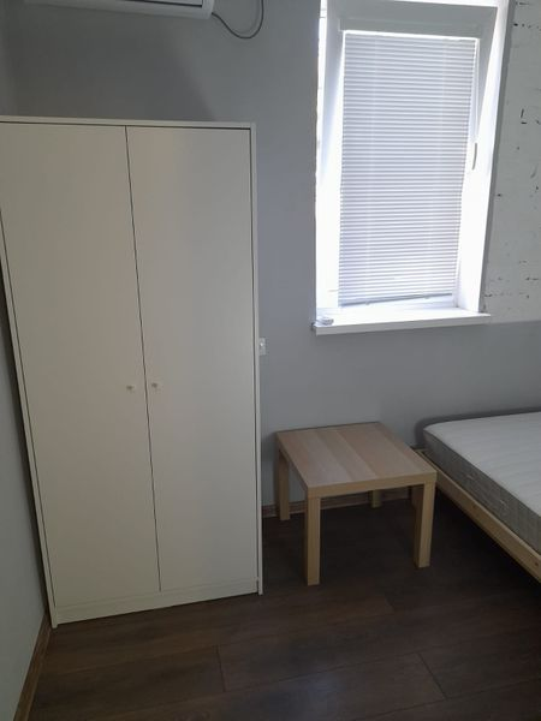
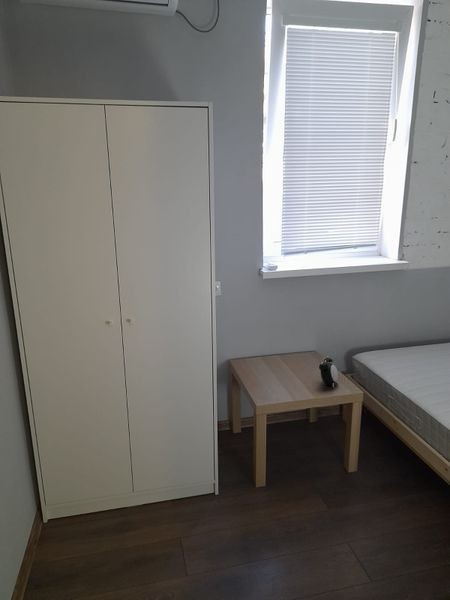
+ alarm clock (329, 371)
